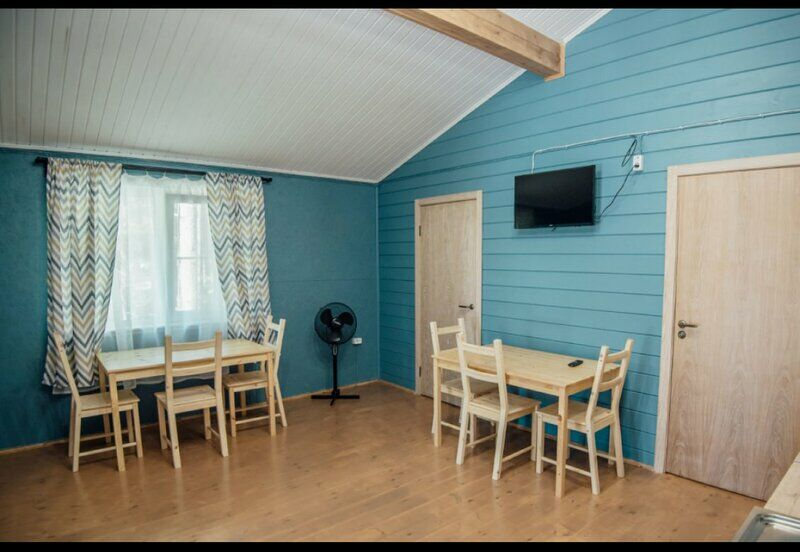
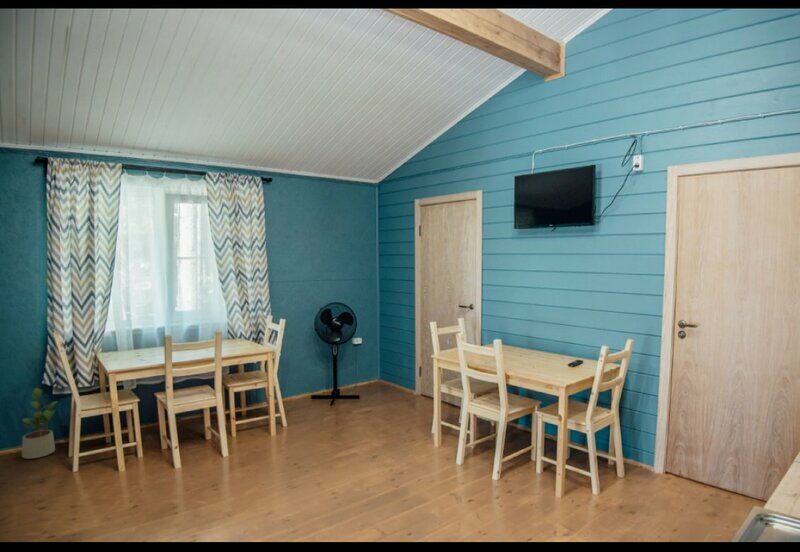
+ potted plant (39, 419)
